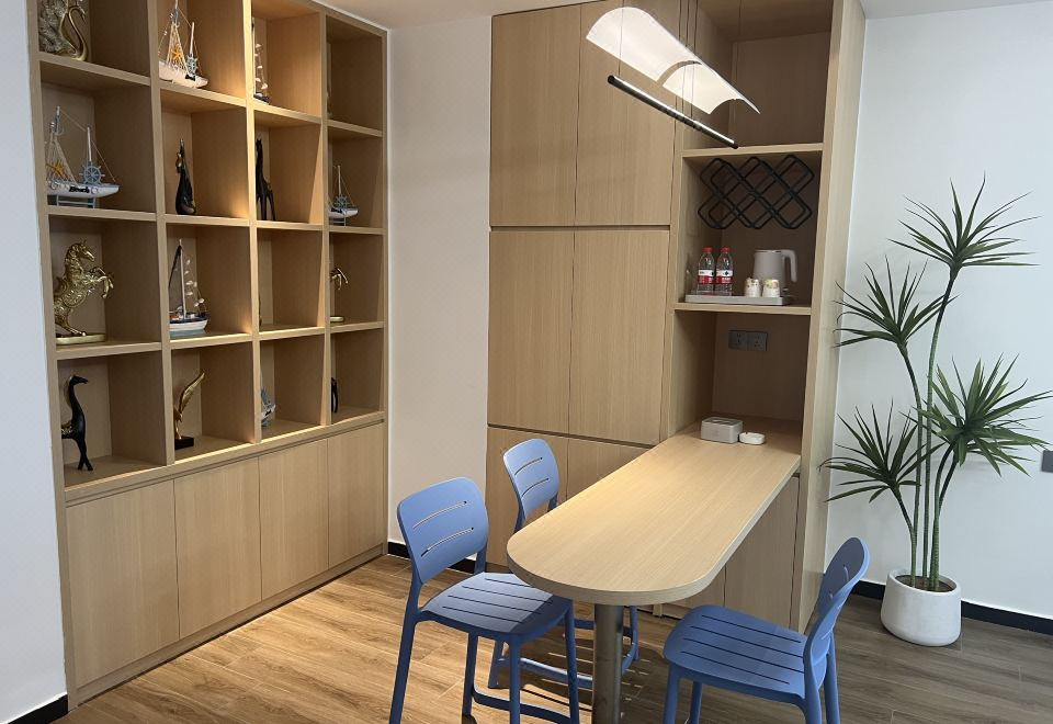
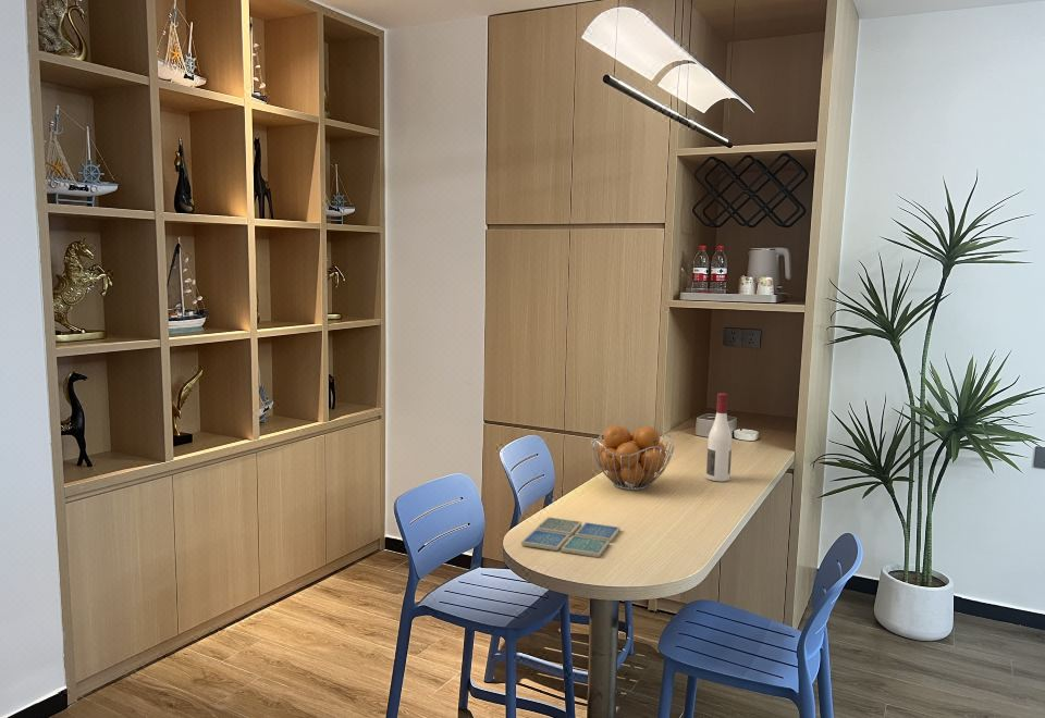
+ fruit basket (631, 455)
+ alcohol (720, 436)
+ drink coaster (571, 536)
